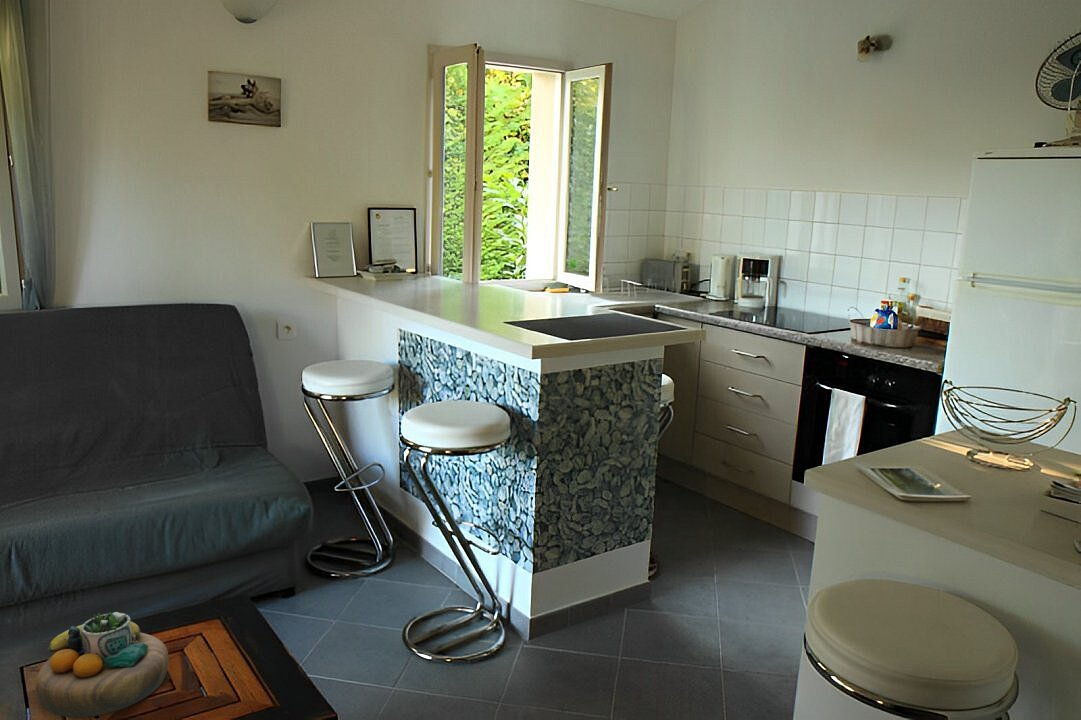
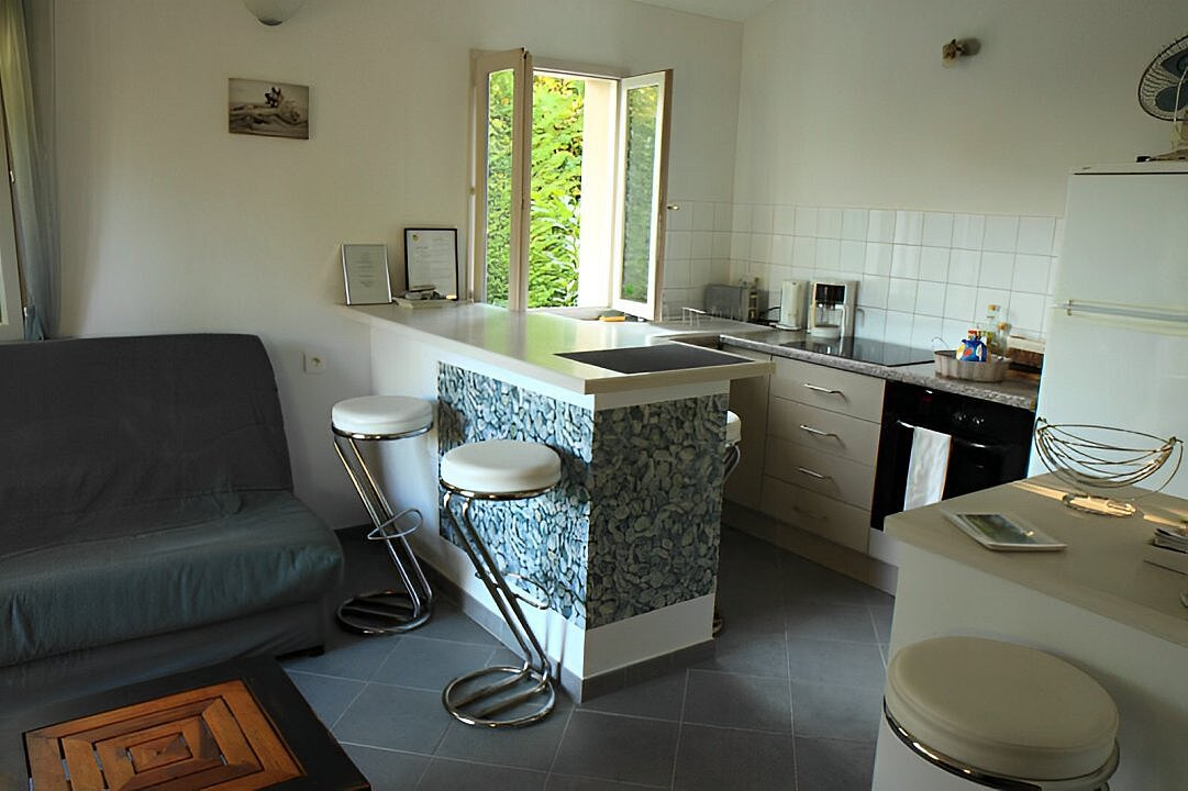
- decorative bowl (102, 650)
